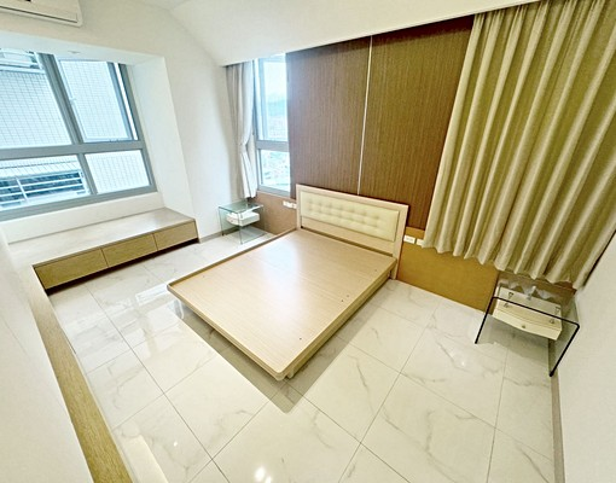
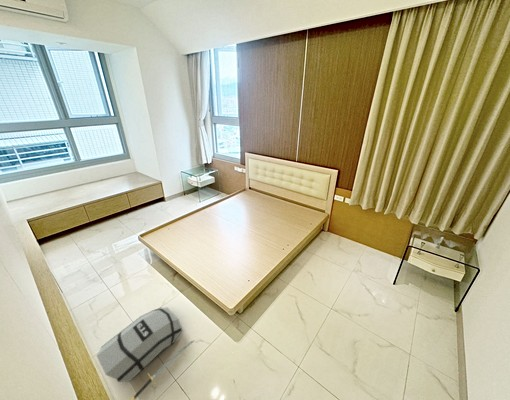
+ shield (147, 345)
